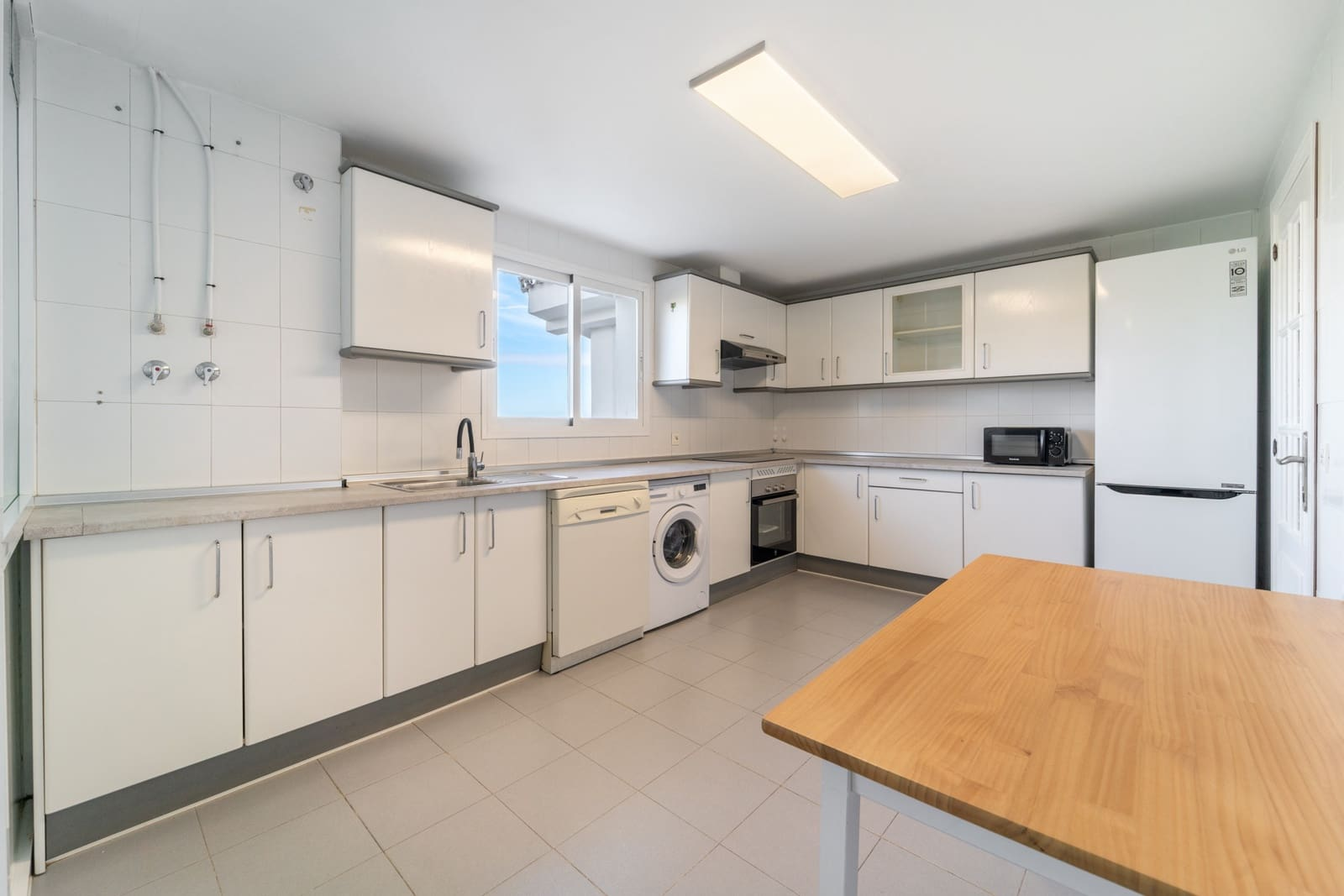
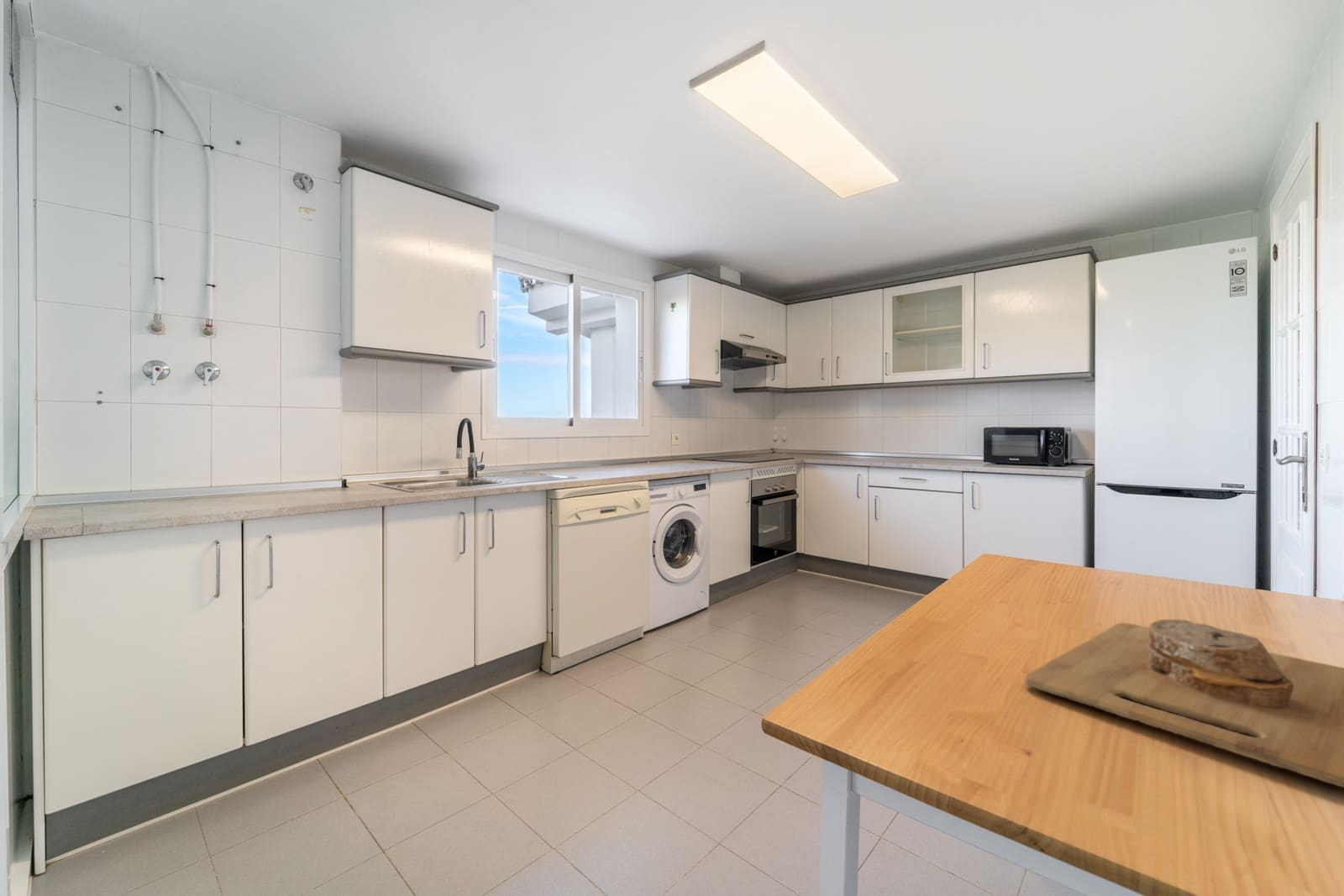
+ cutting board (1213, 657)
